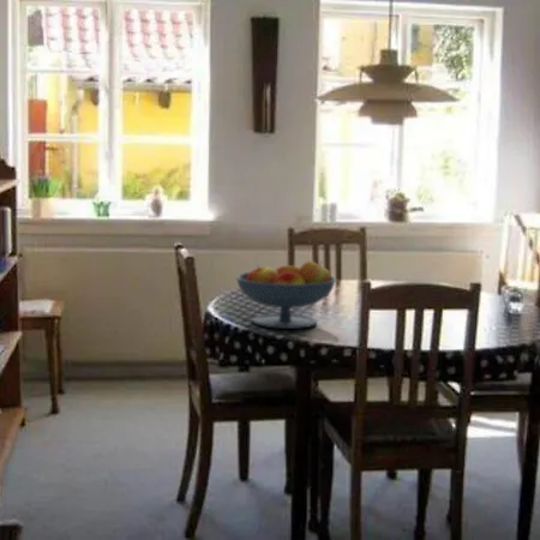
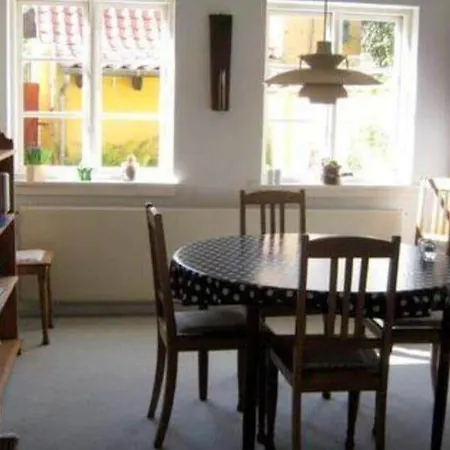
- fruit bowl (286, 292)
